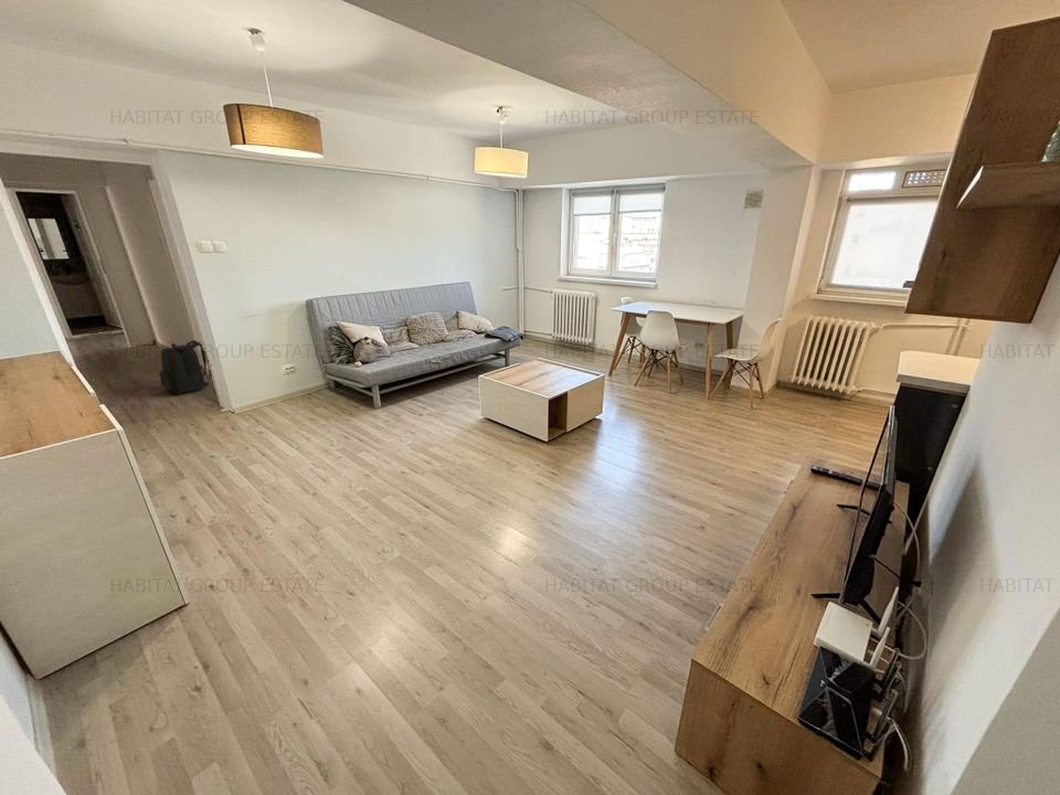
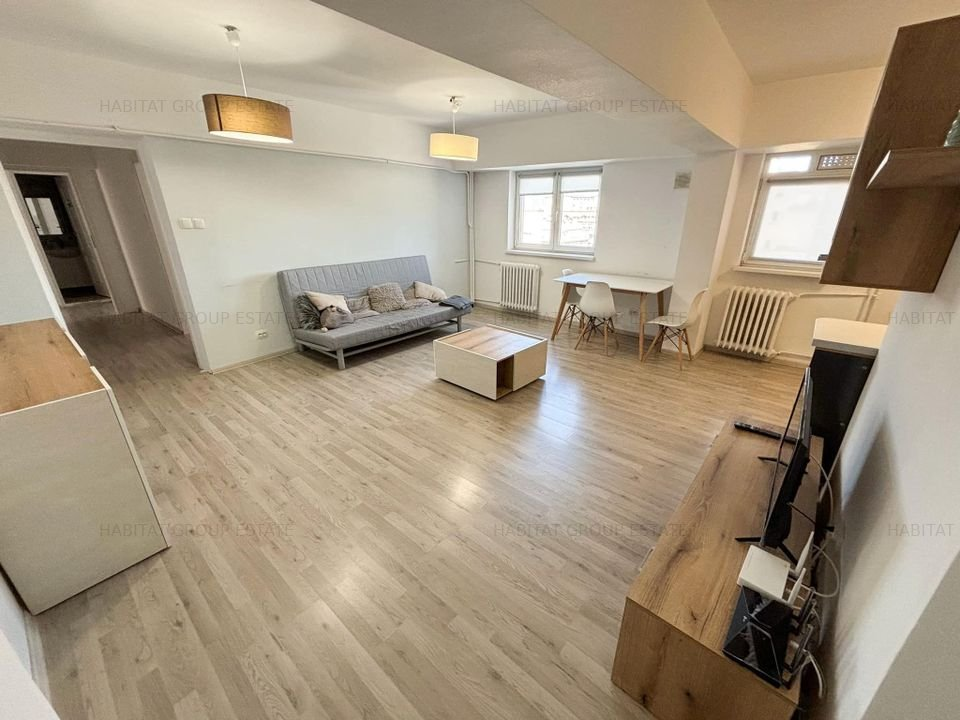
- backpack (186, 365)
